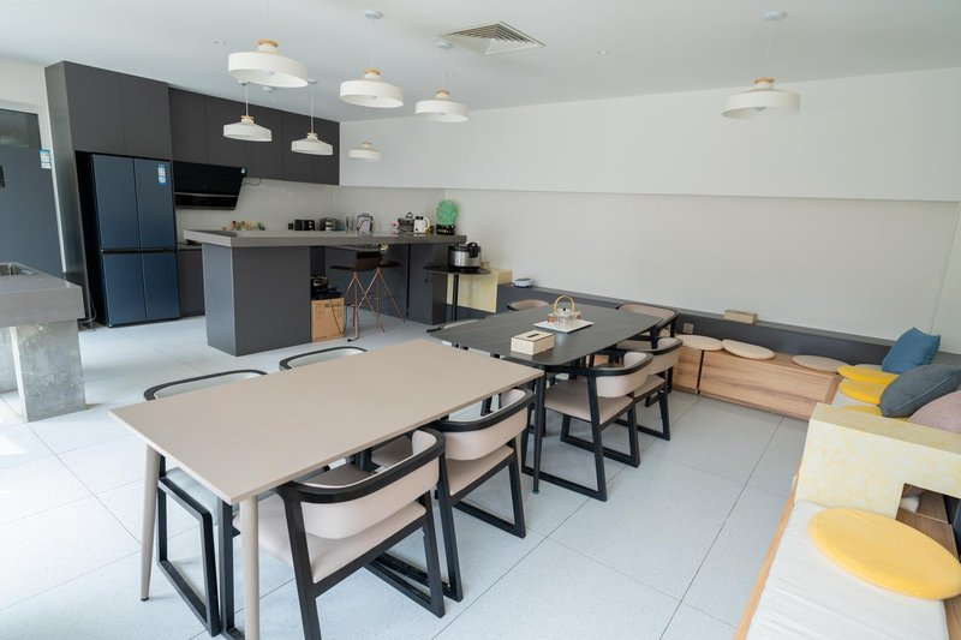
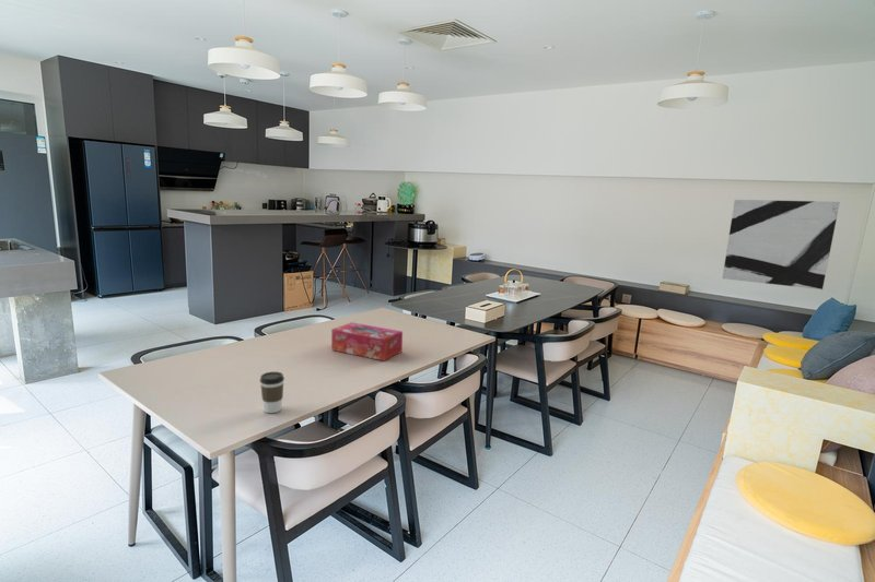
+ coffee cup (272, 392)
+ wall art (777, 242)
+ tissue box (366, 340)
